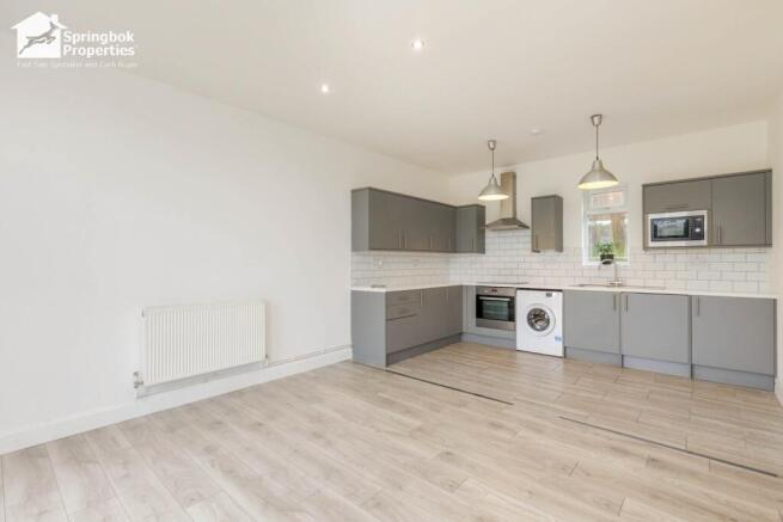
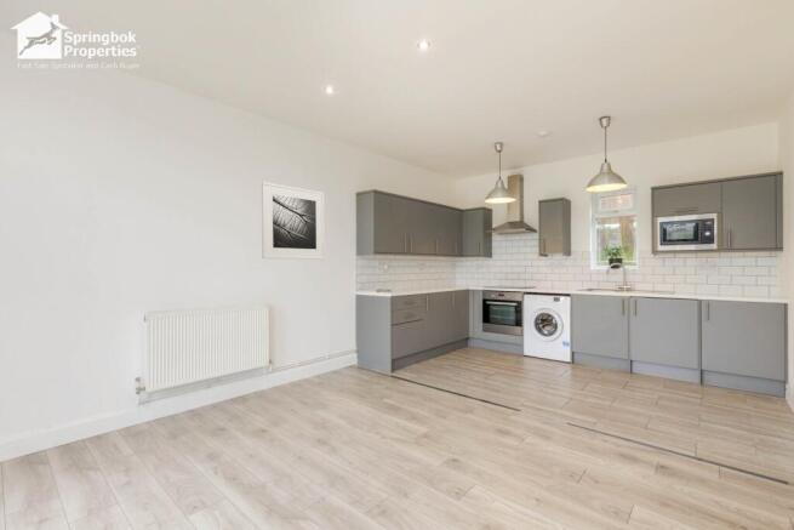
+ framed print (295, 223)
